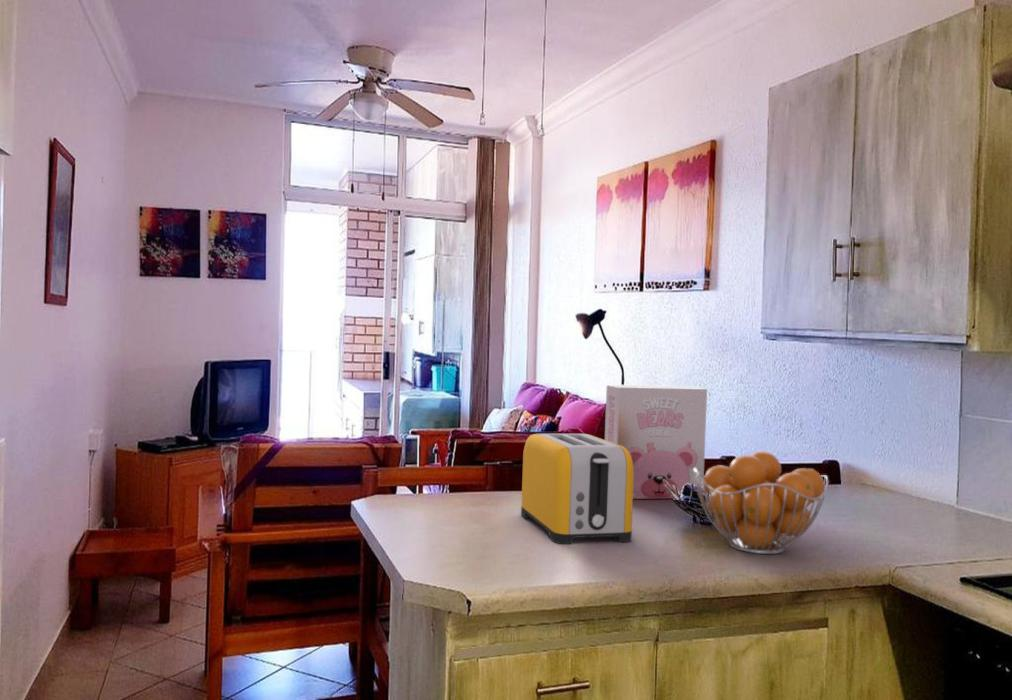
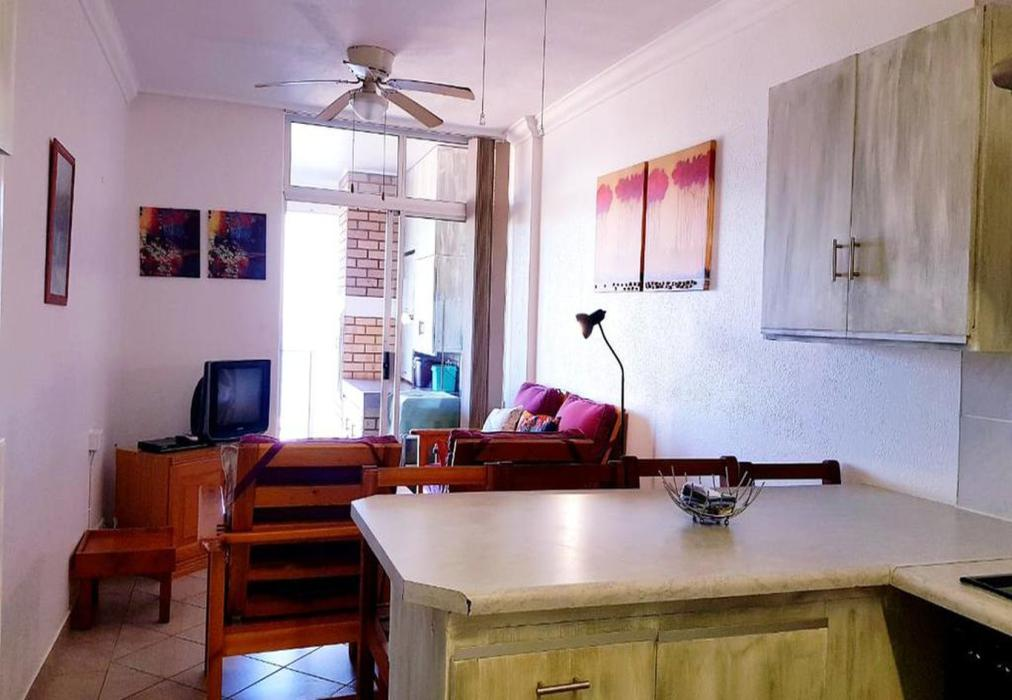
- fruit basket (758, 500)
- toaster (576, 483)
- cereal box (654, 440)
